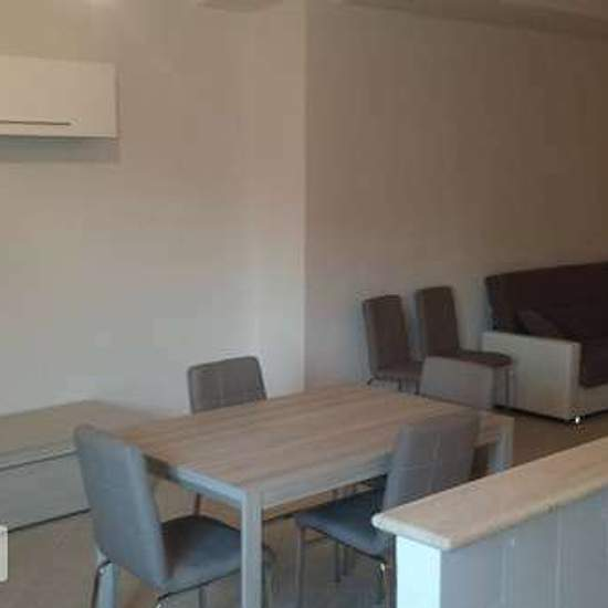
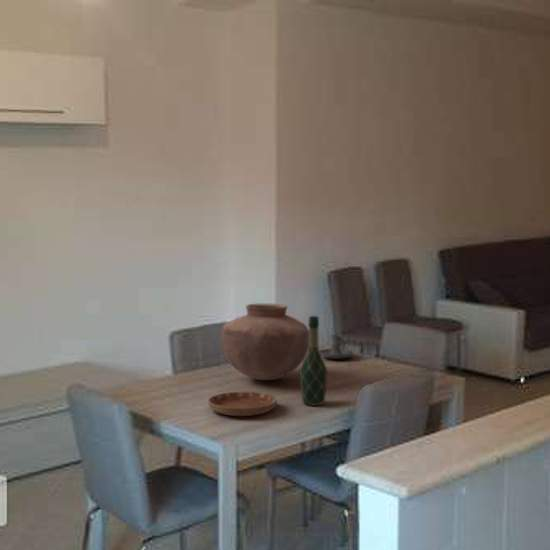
+ wine bottle (313, 360)
+ candle holder (337, 345)
+ vase (265, 342)
+ saucer (242, 404)
